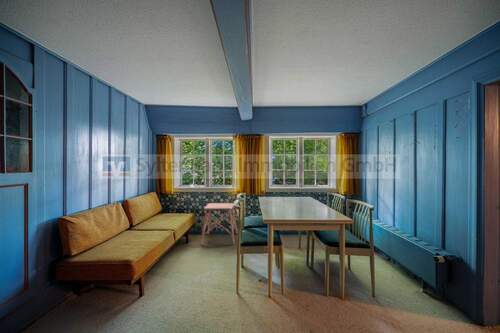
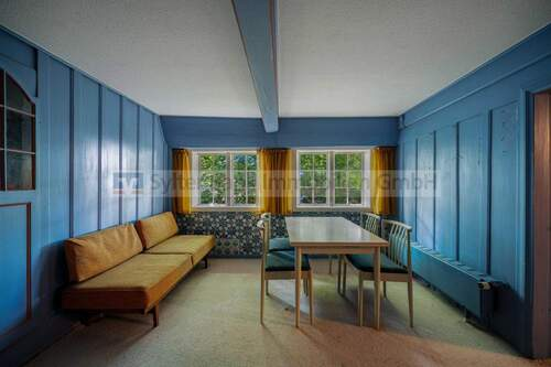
- side table (220, 221)
